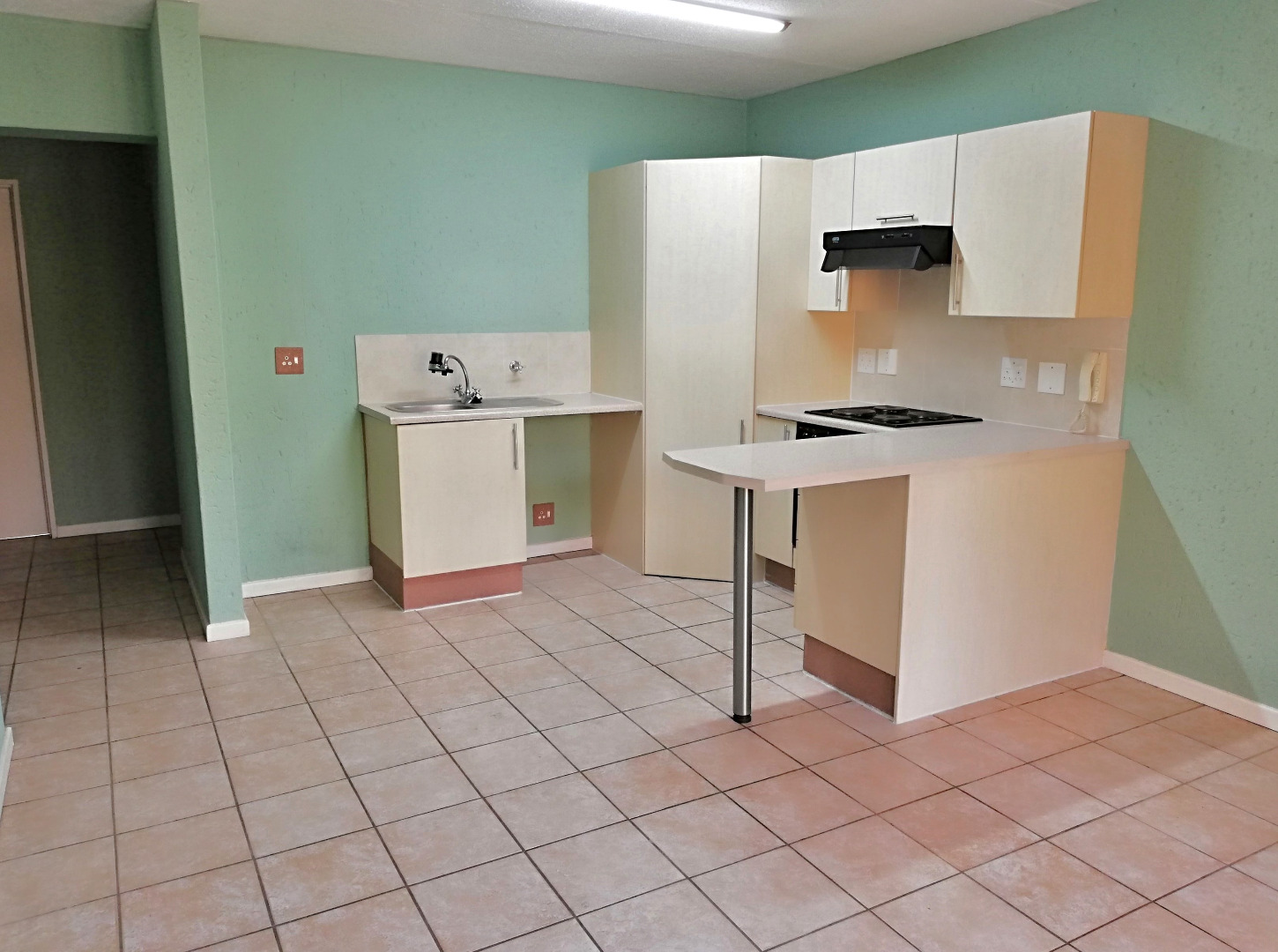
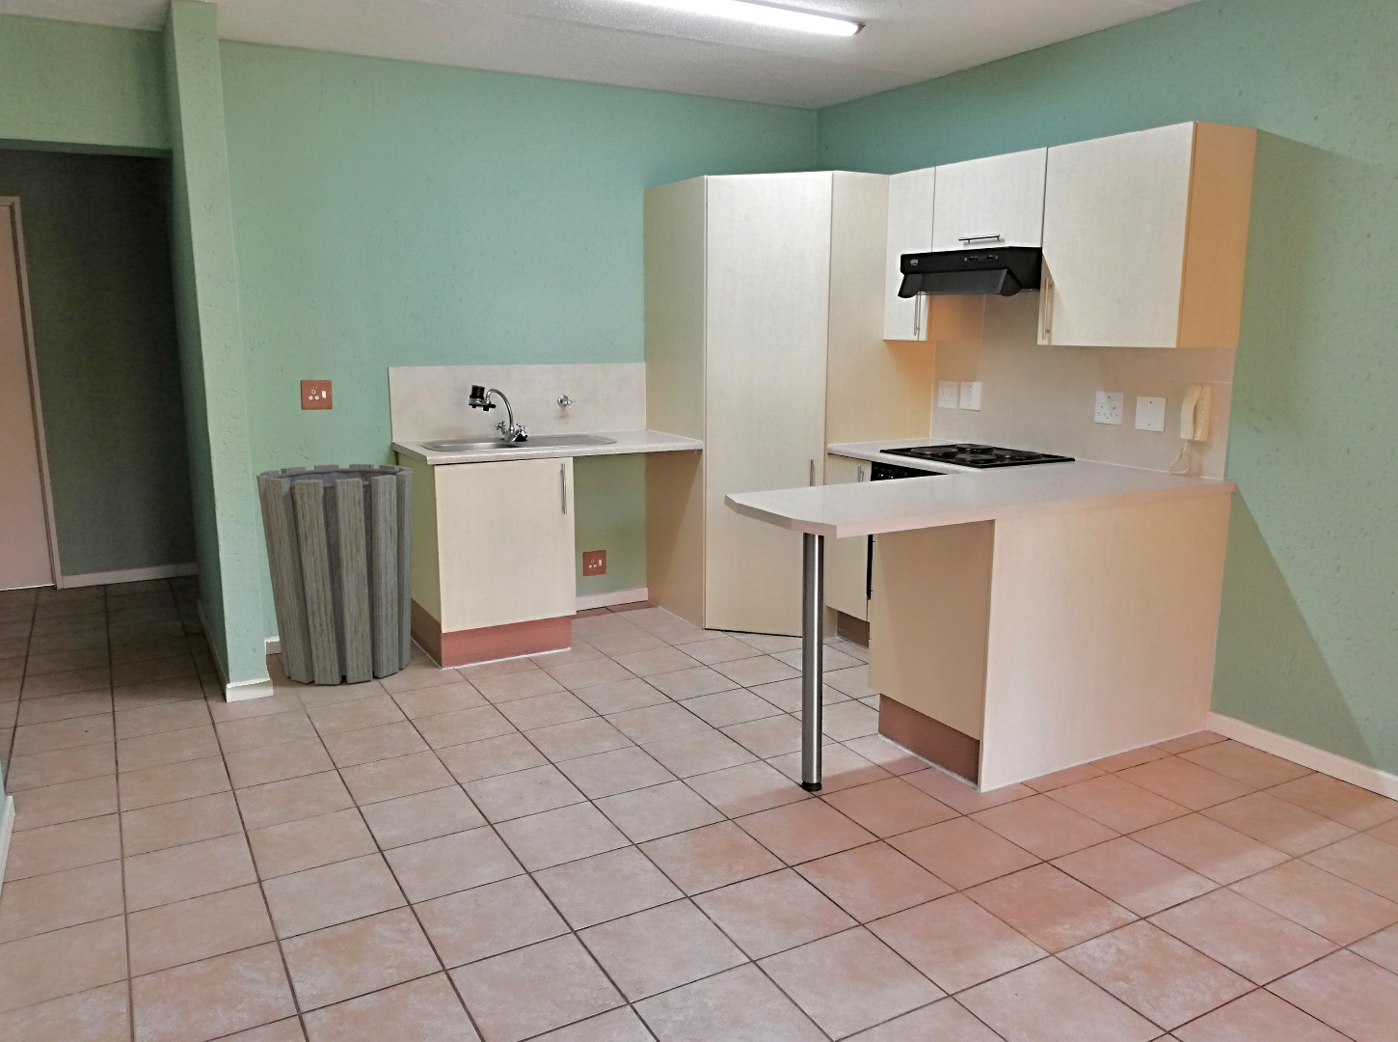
+ trash can (342, 569)
